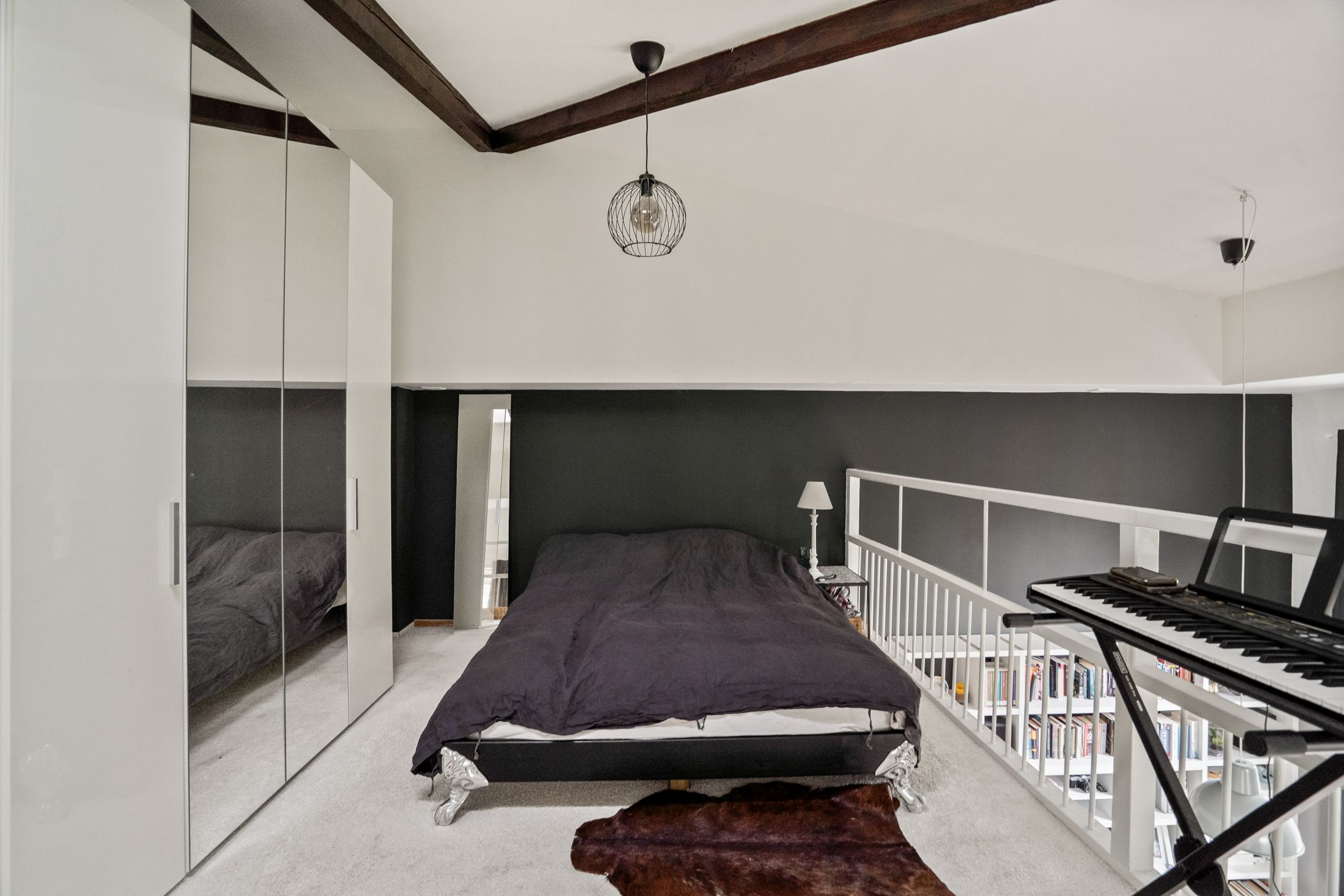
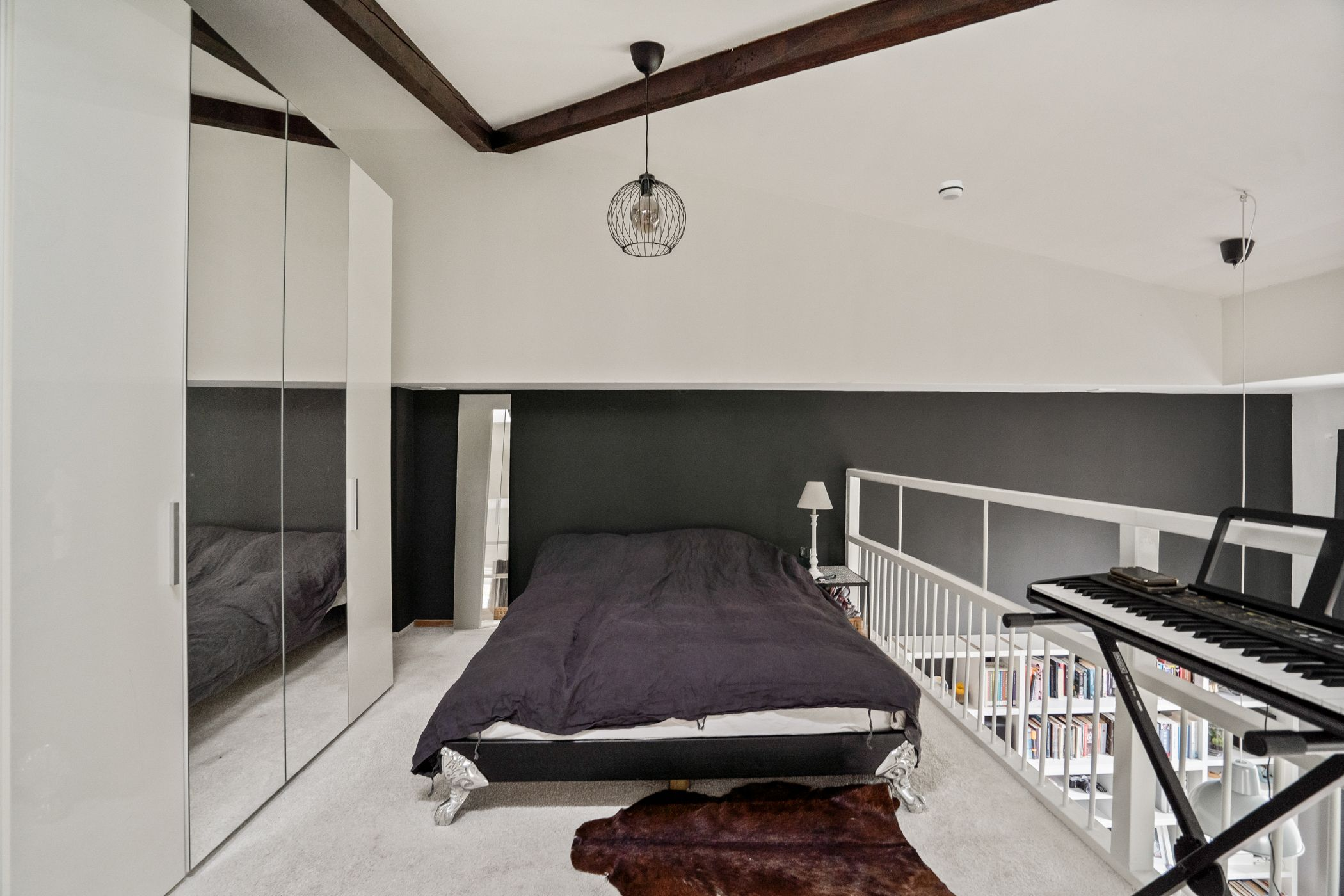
+ smoke detector (950, 191)
